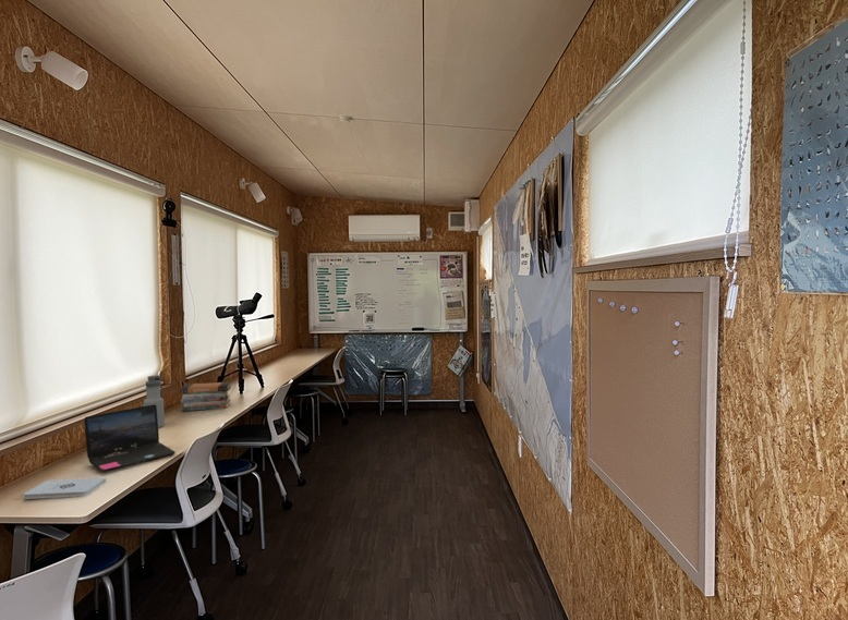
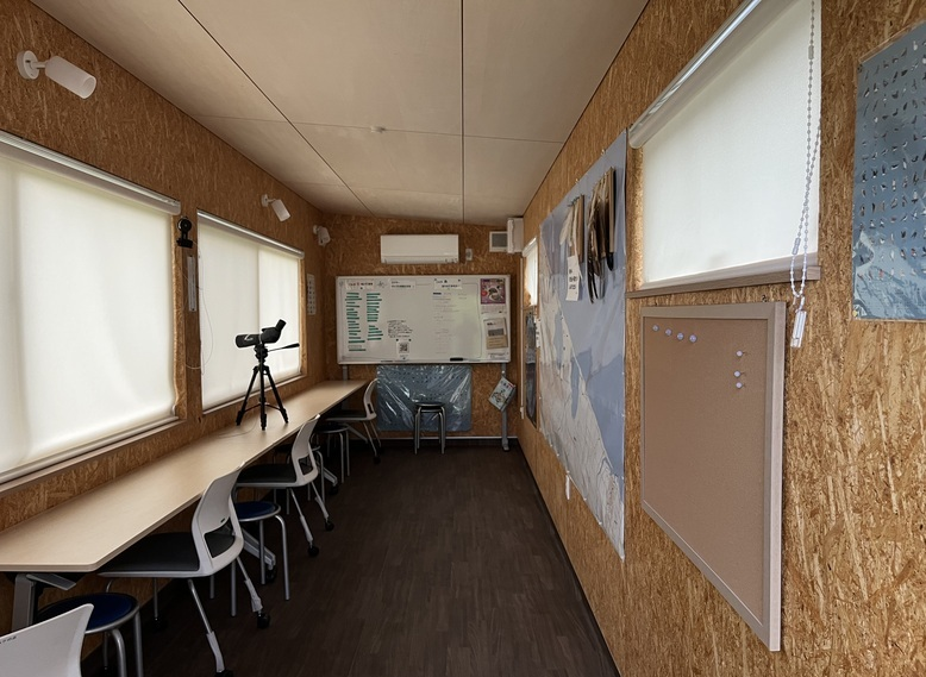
- book stack (206, 396)
- water bottle (154, 401)
- notepad (65, 487)
- laptop (131, 436)
